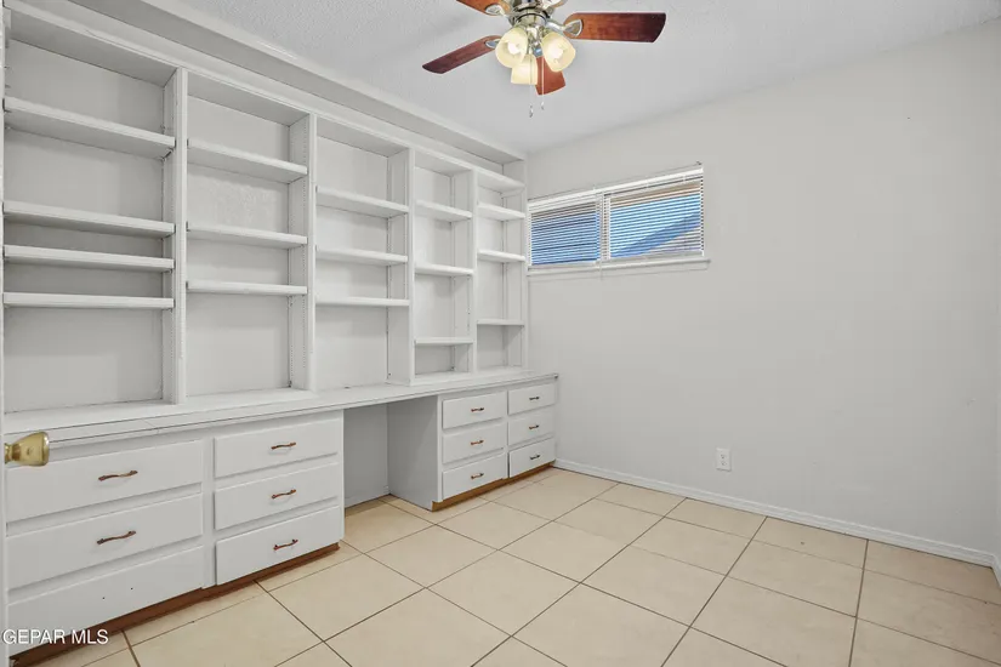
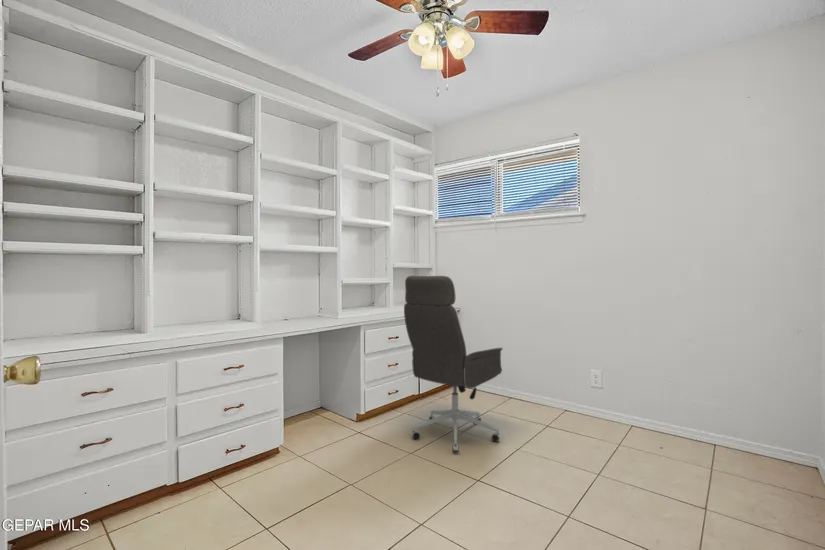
+ office chair (452, 355)
